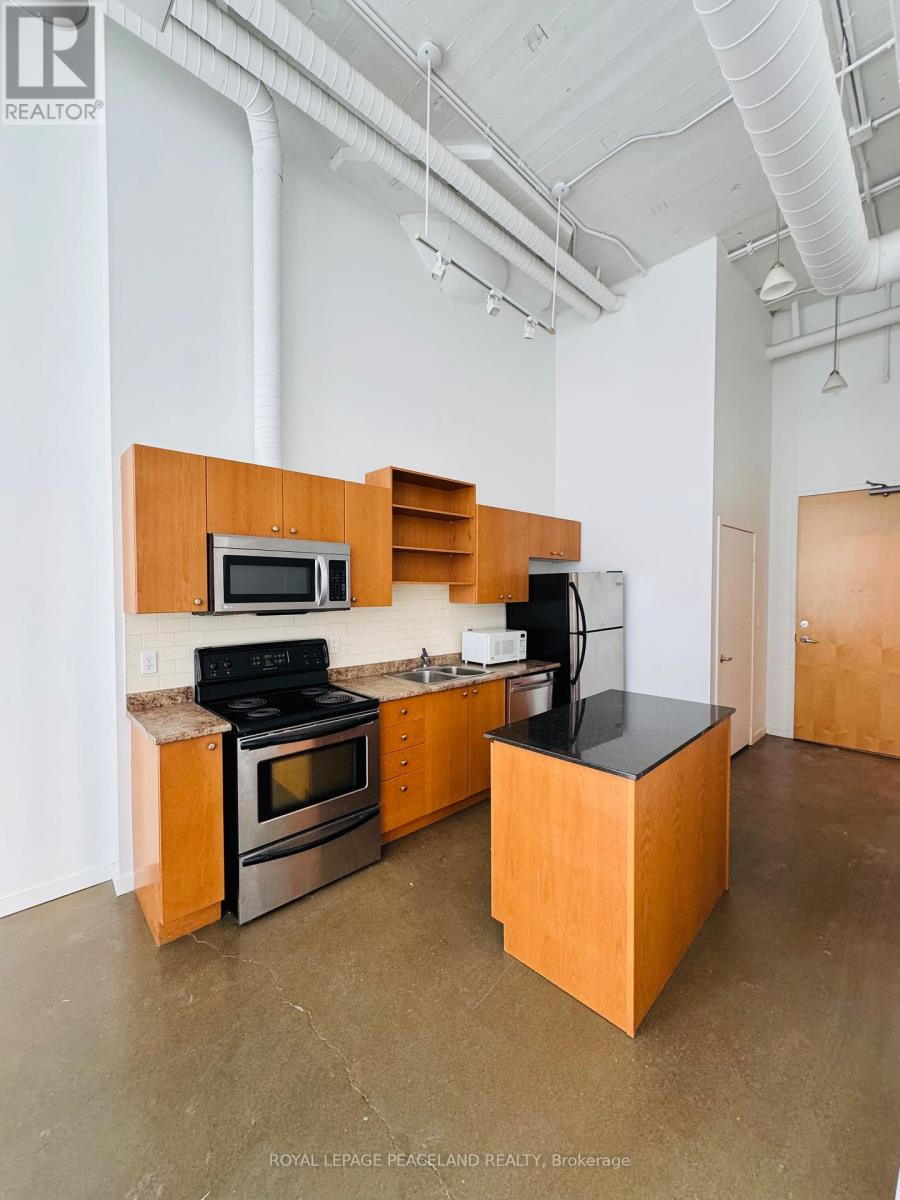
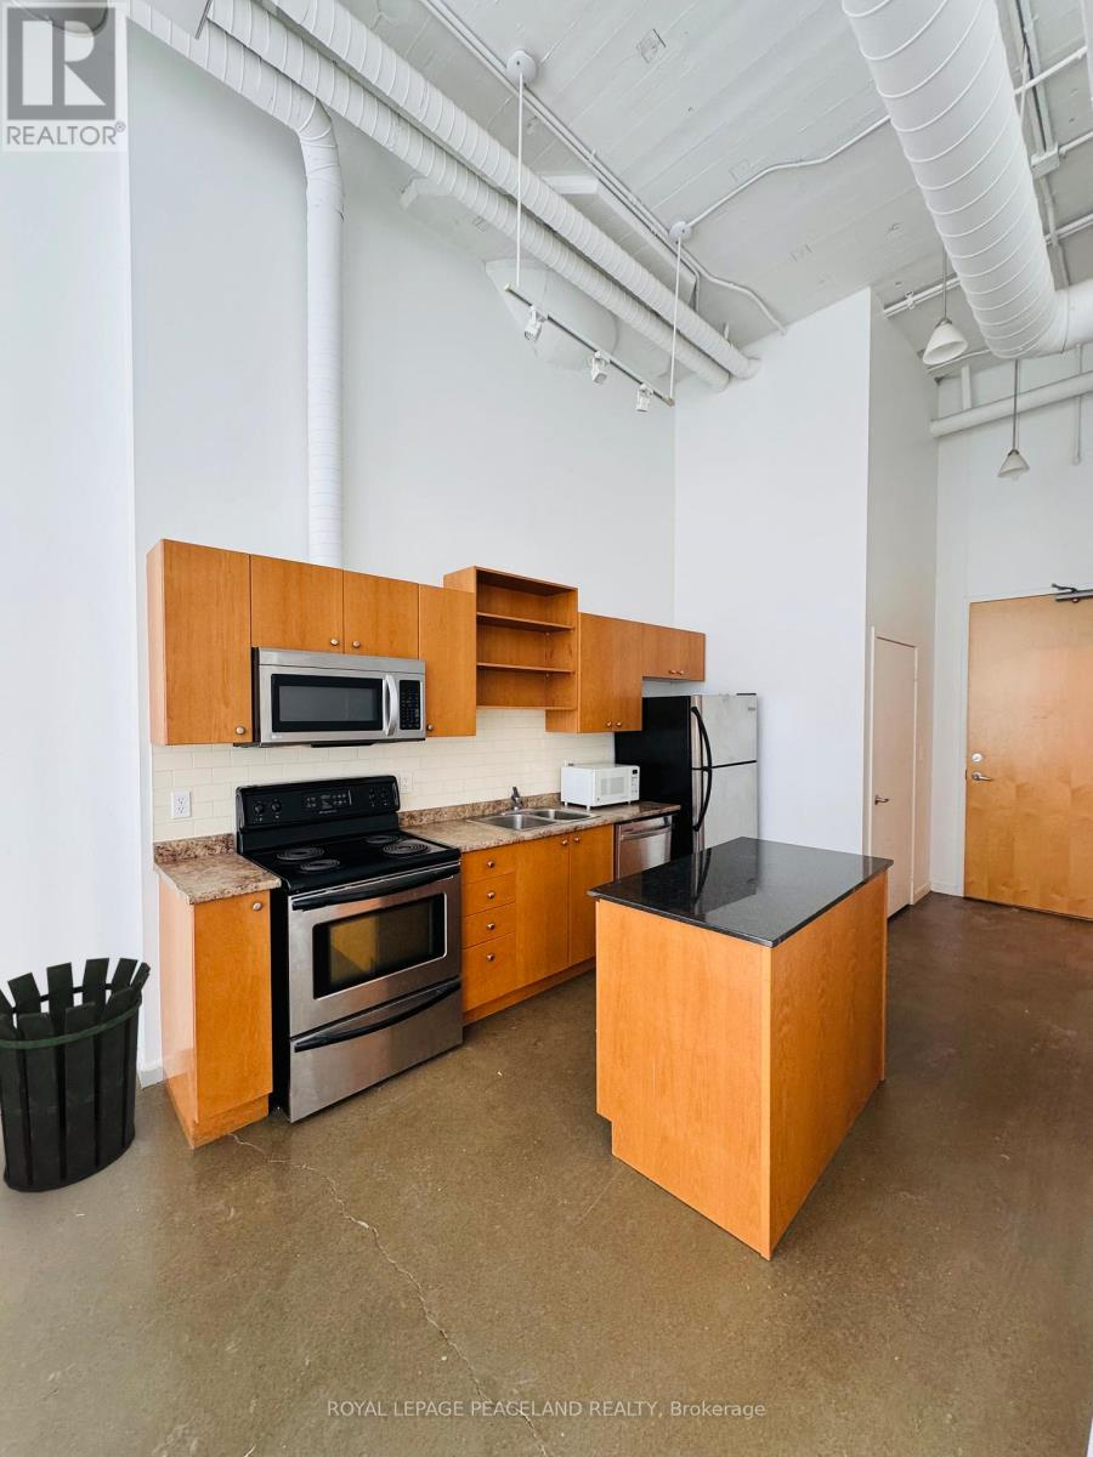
+ waste bin (70, 1067)
